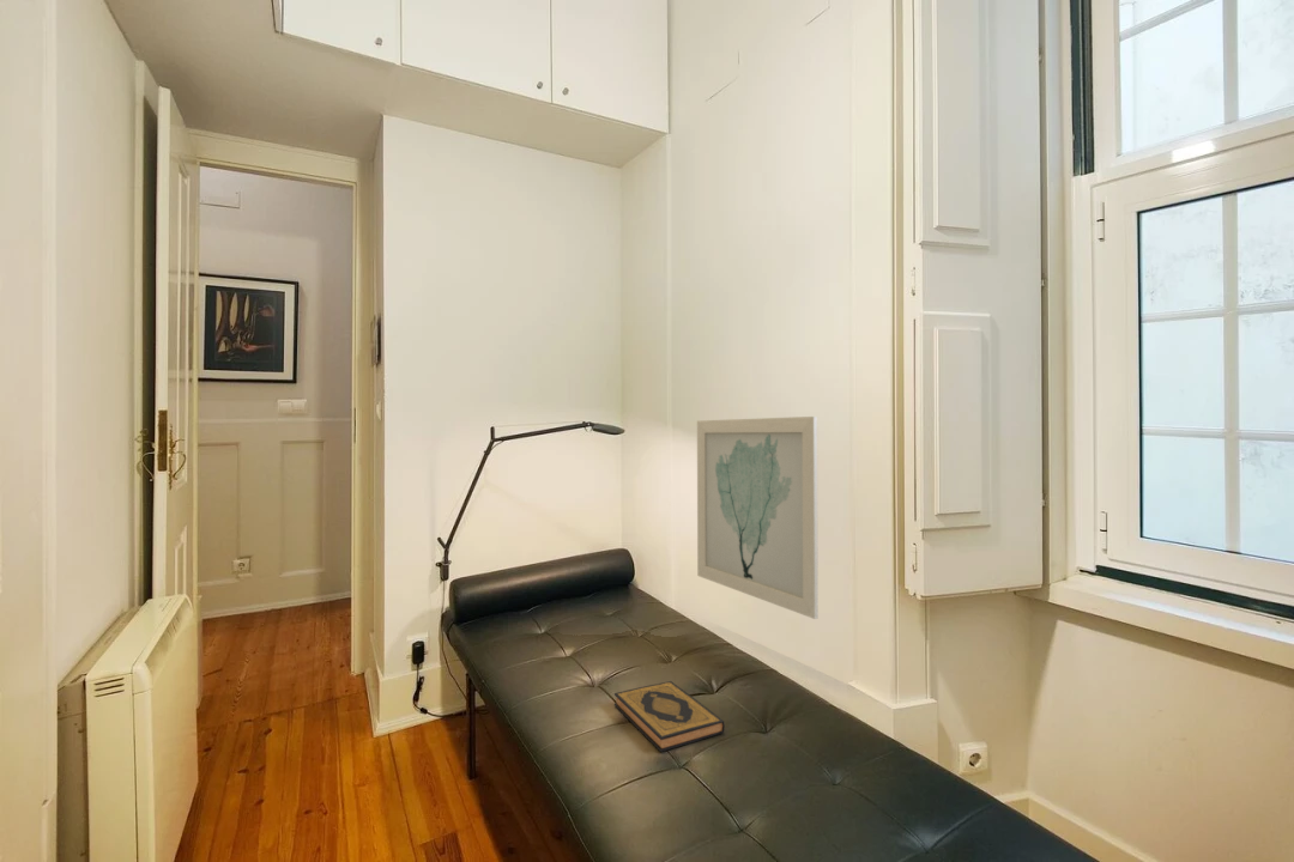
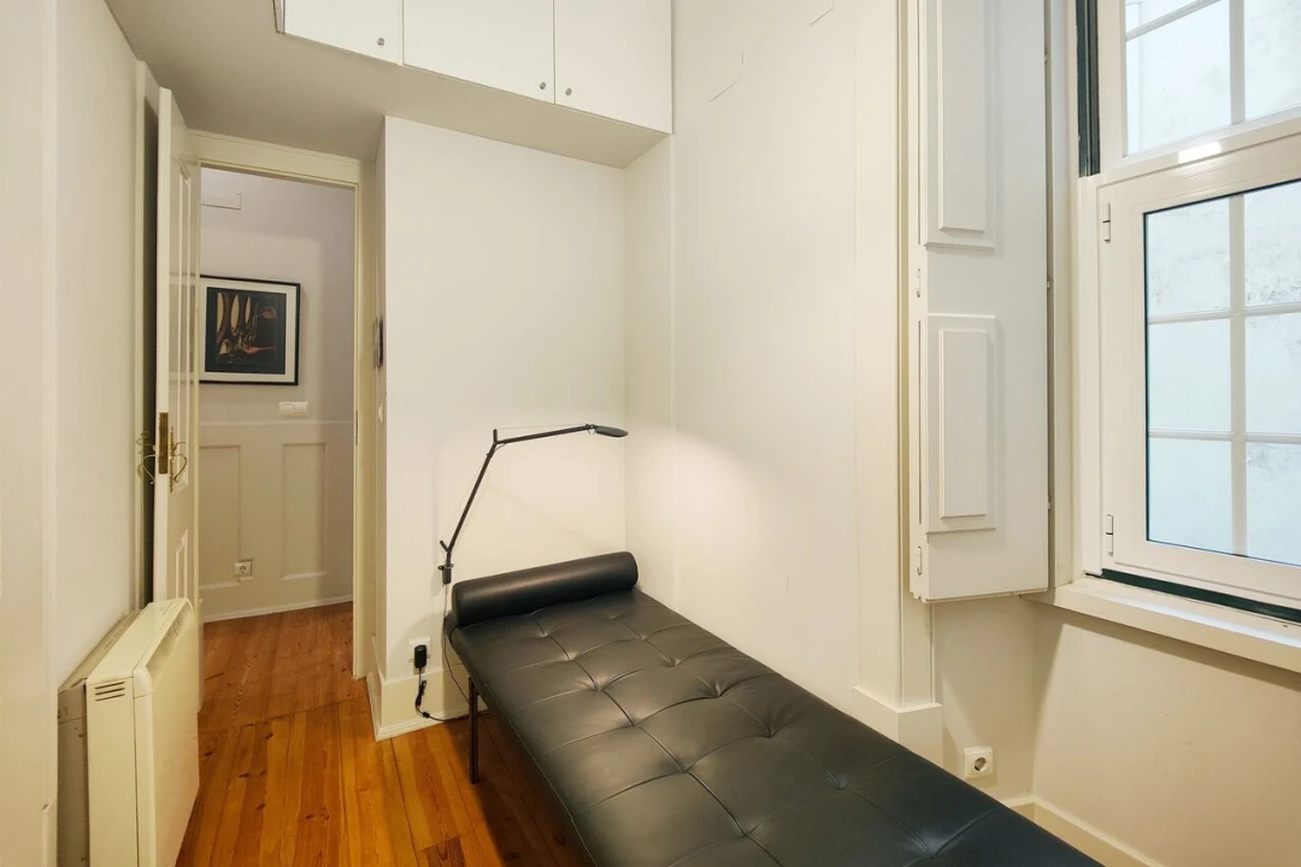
- hardback book (666, 711)
- wall art (749, 506)
